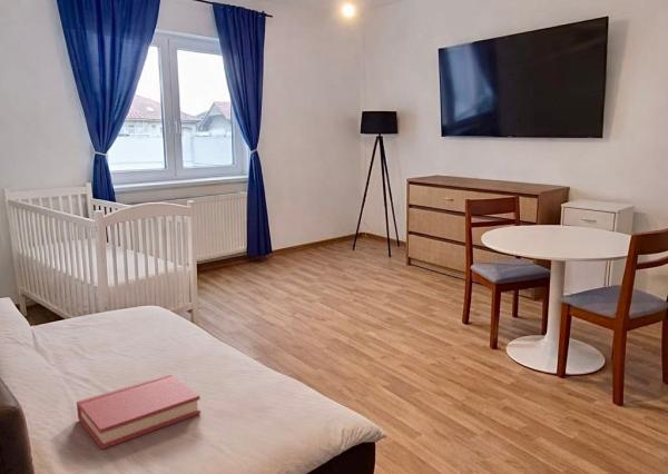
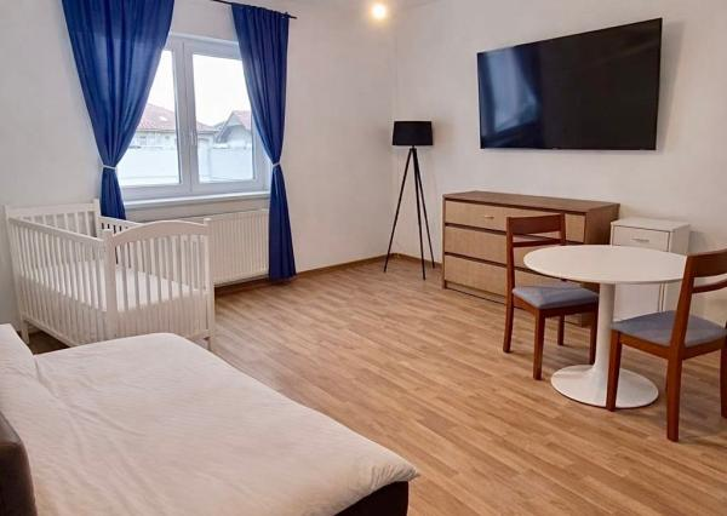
- hardback book (139, 407)
